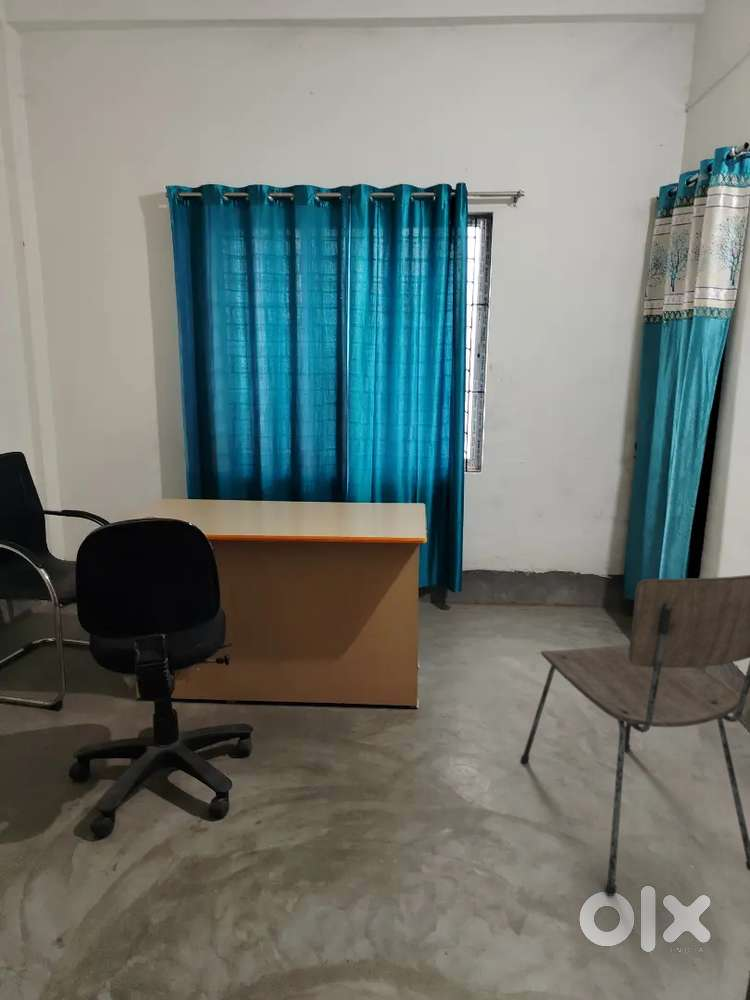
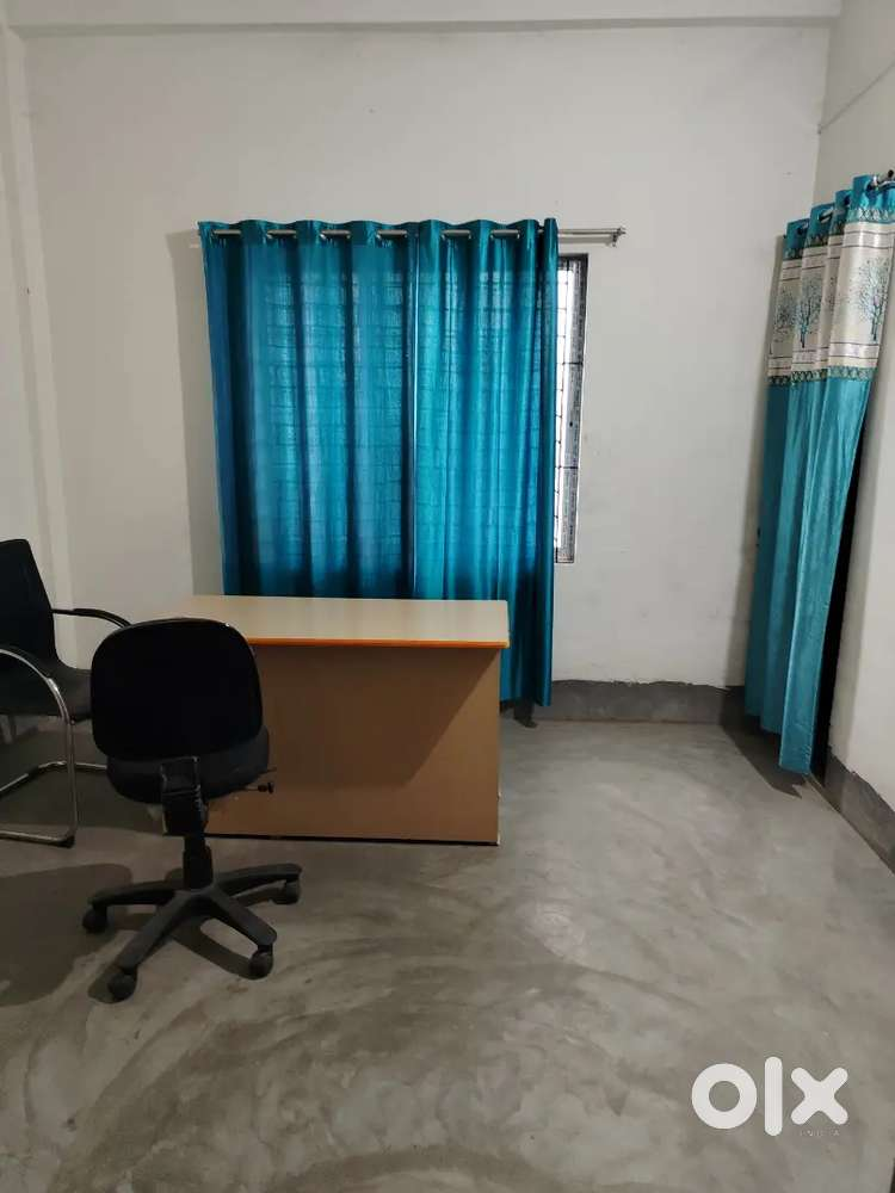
- dining chair (635, 683)
